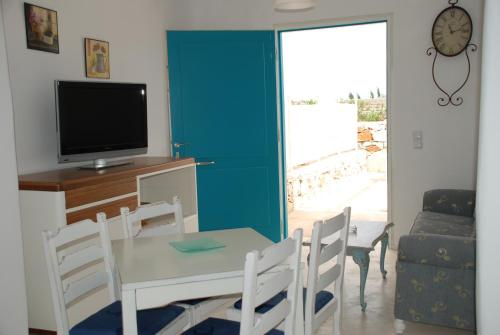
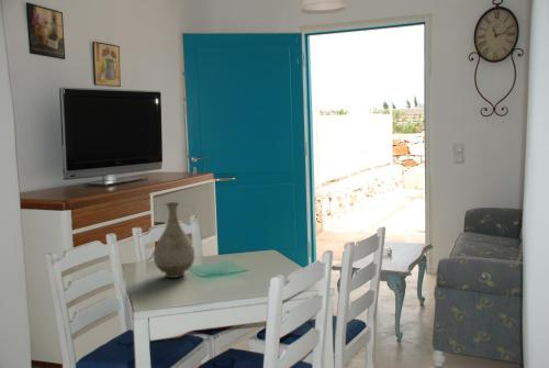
+ vase (173, 239)
